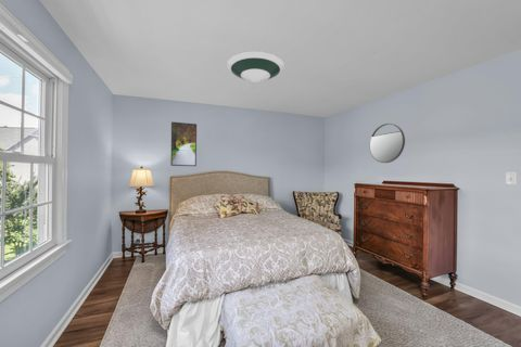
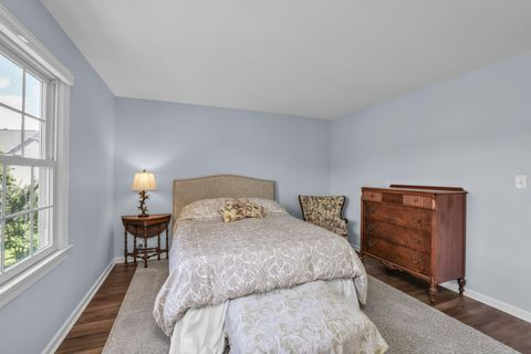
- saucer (255, 73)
- home mirror (385, 143)
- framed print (183, 144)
